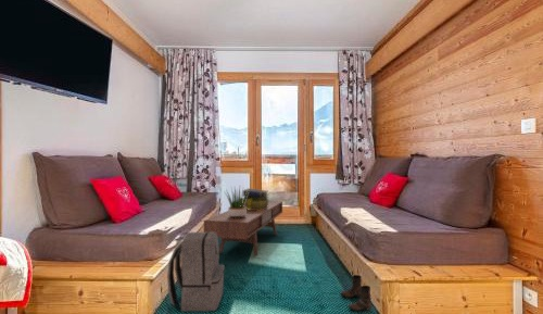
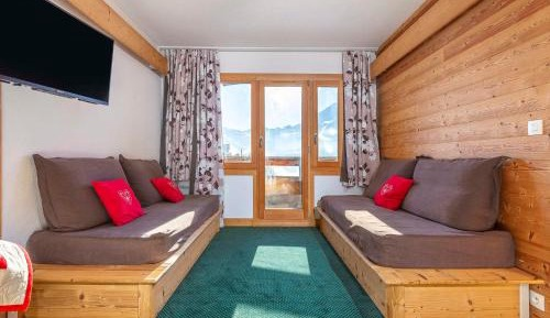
- potted plant (237, 200)
- coffee table (250, 226)
- backpack (197, 266)
- stack of books (254, 198)
- boots (355, 291)
